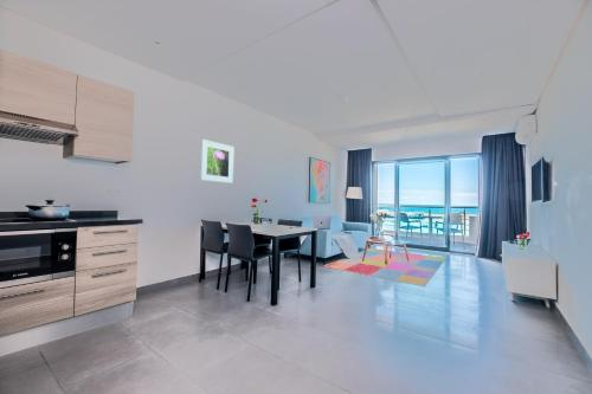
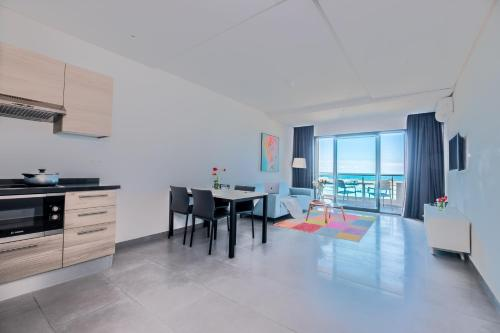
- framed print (218, 162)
